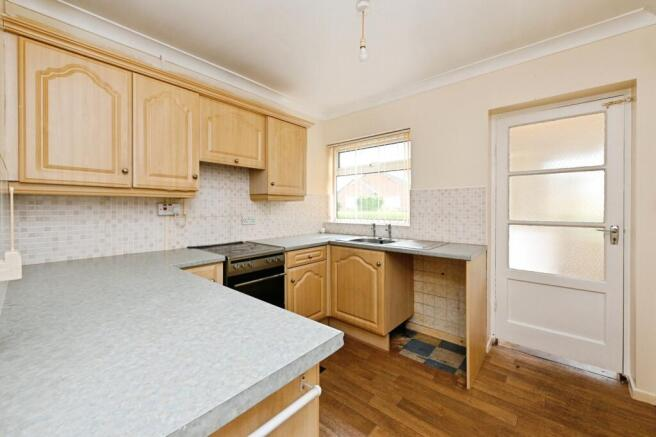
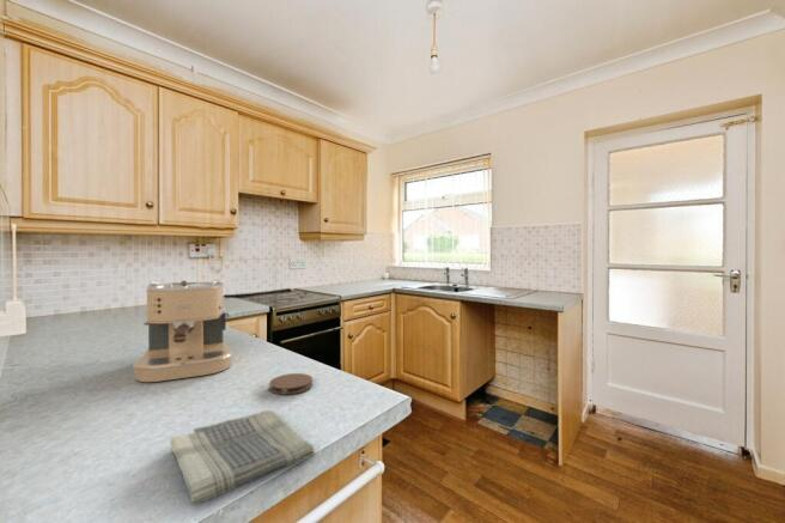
+ coaster (291, 383)
+ dish towel (241, 443)
+ coffee maker (185, 323)
